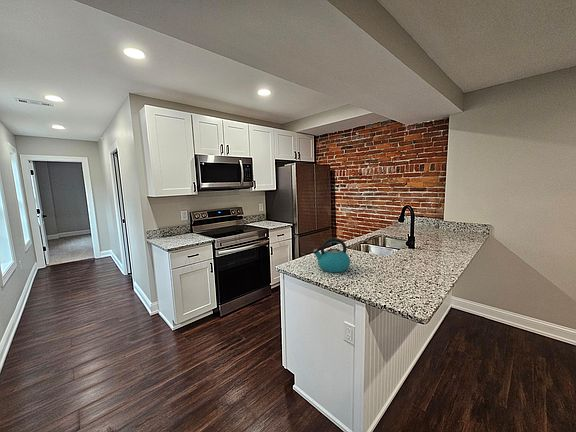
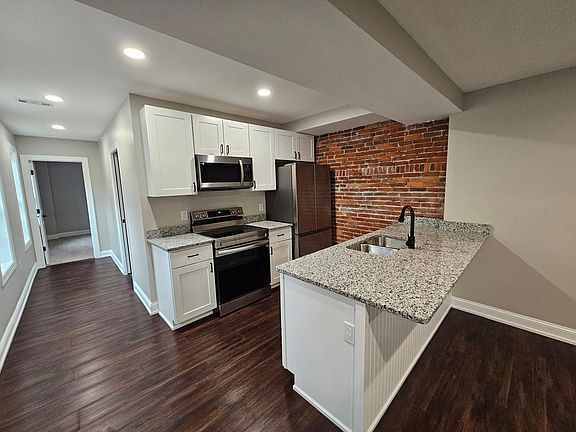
- kettle (331, 253)
